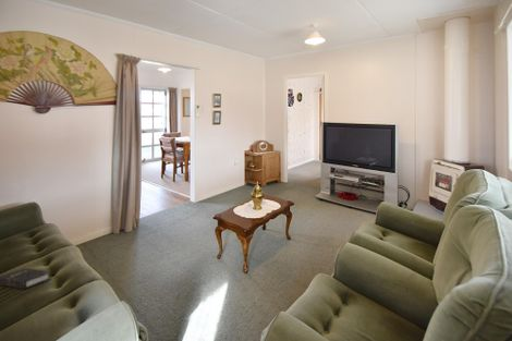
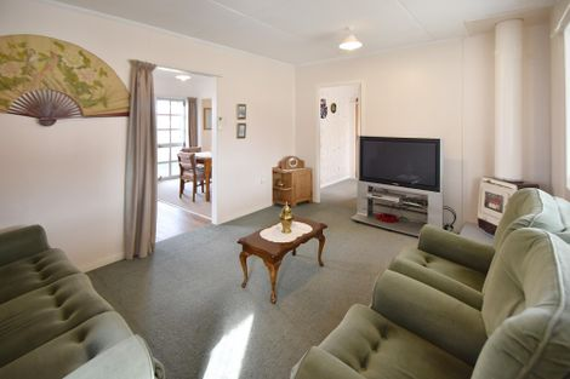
- hardback book (24, 278)
